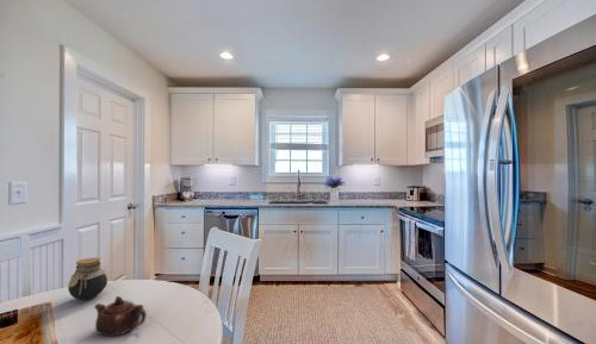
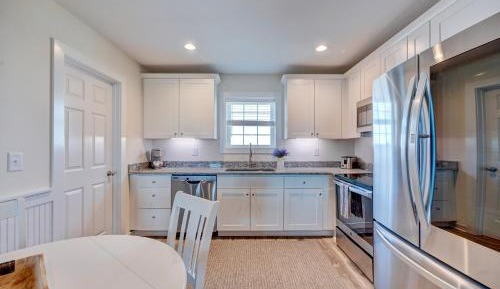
- teapot (119, 312)
- jar (86, 280)
